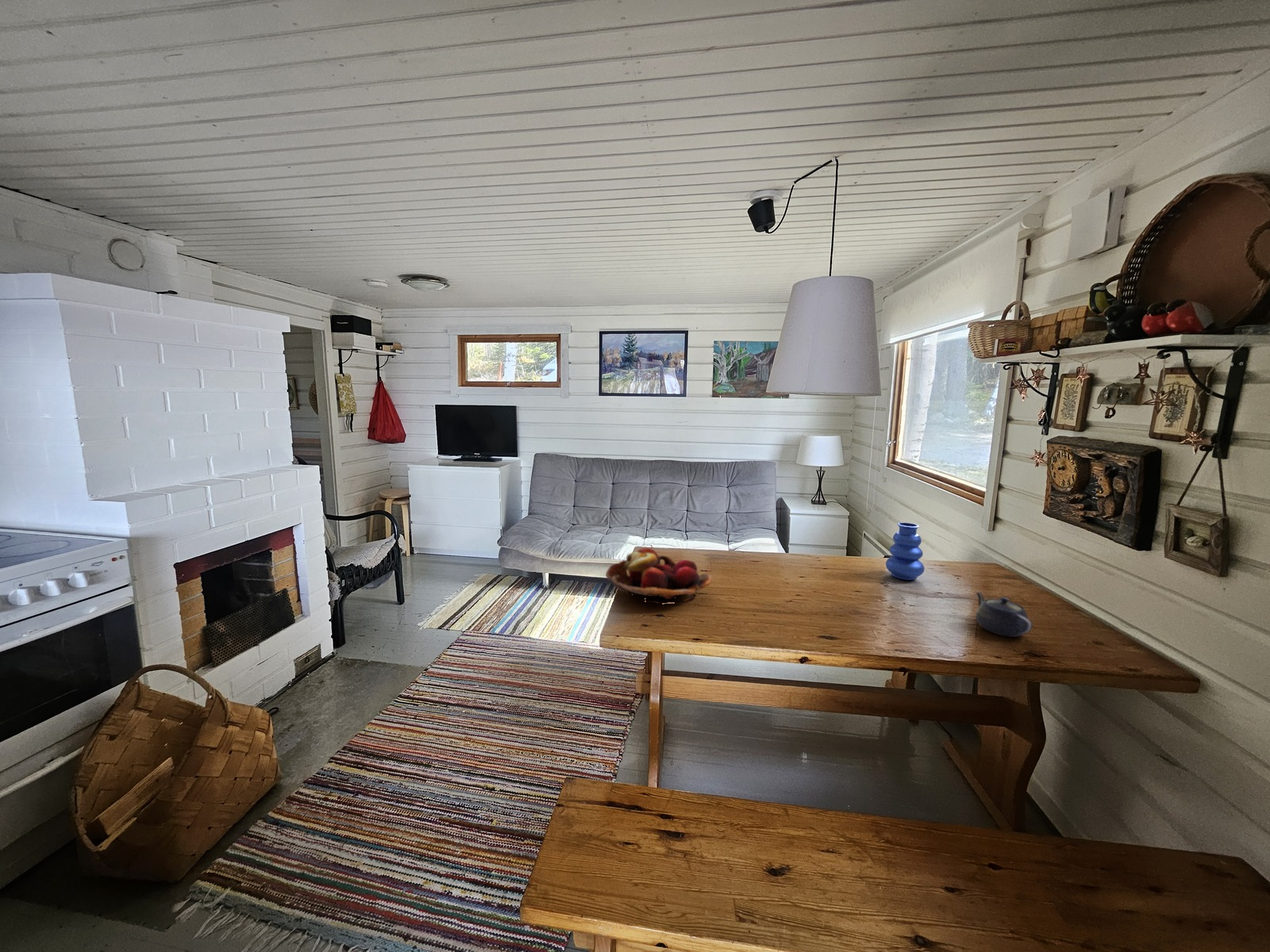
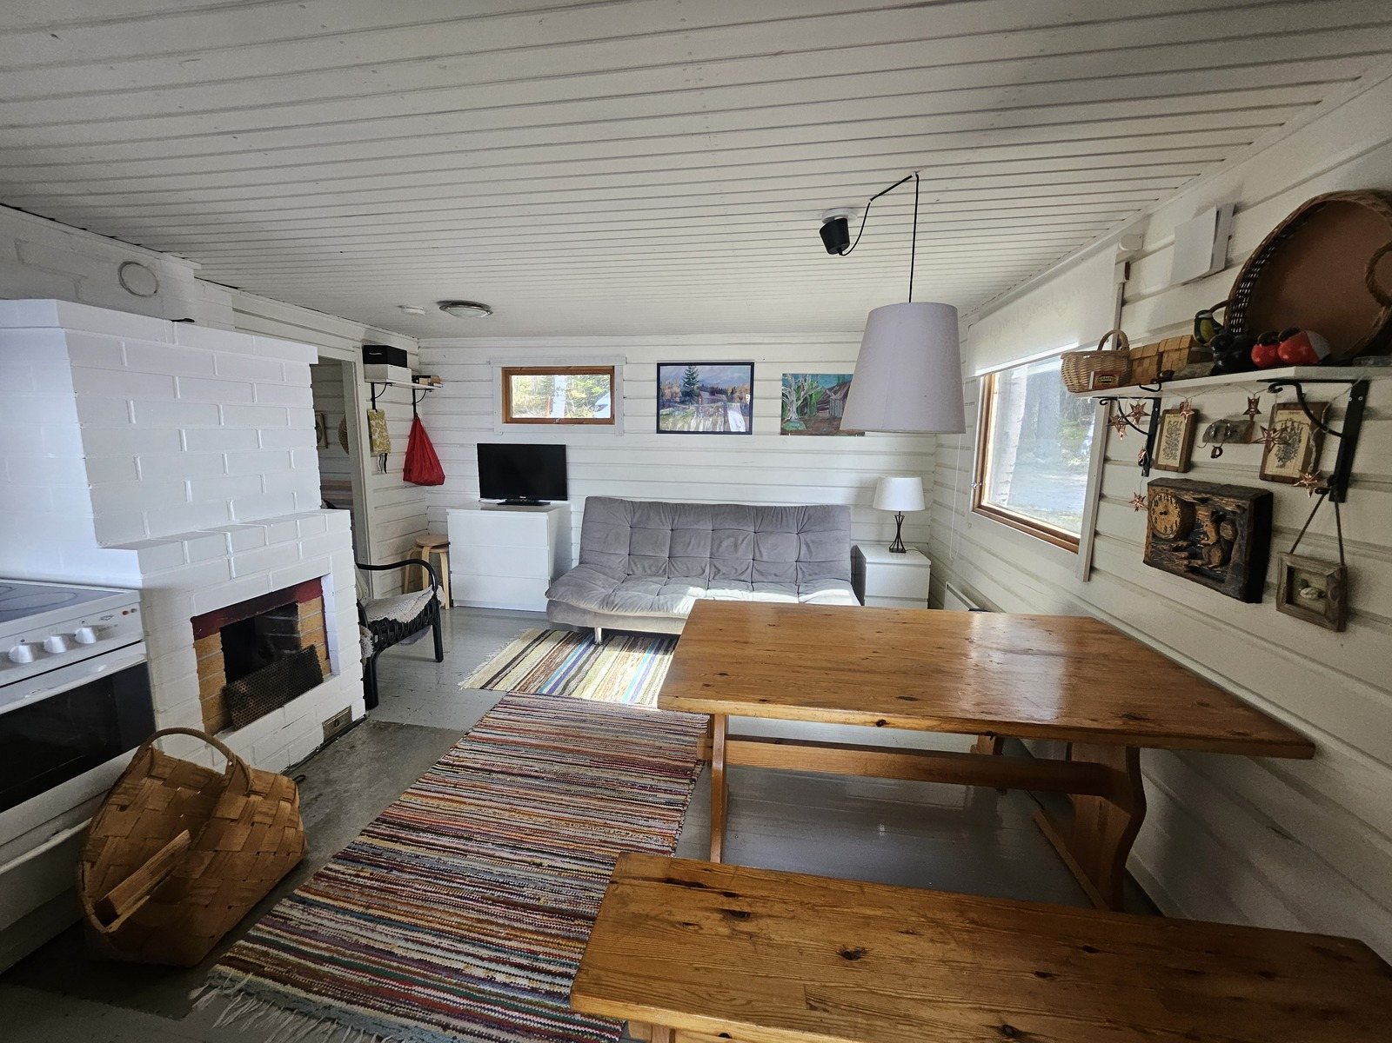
- teapot (1000, 613)
- vase (906, 551)
- fruit basket (655, 573)
